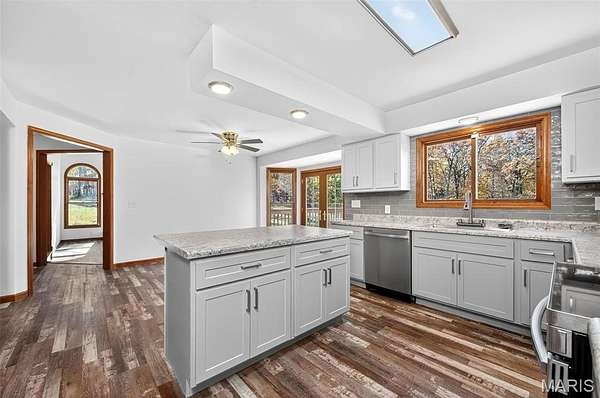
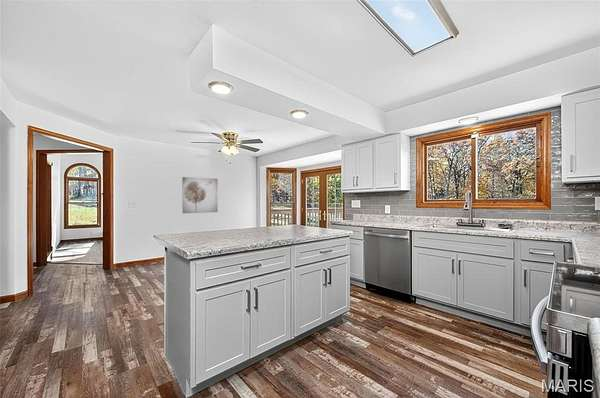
+ wall art (200, 195)
